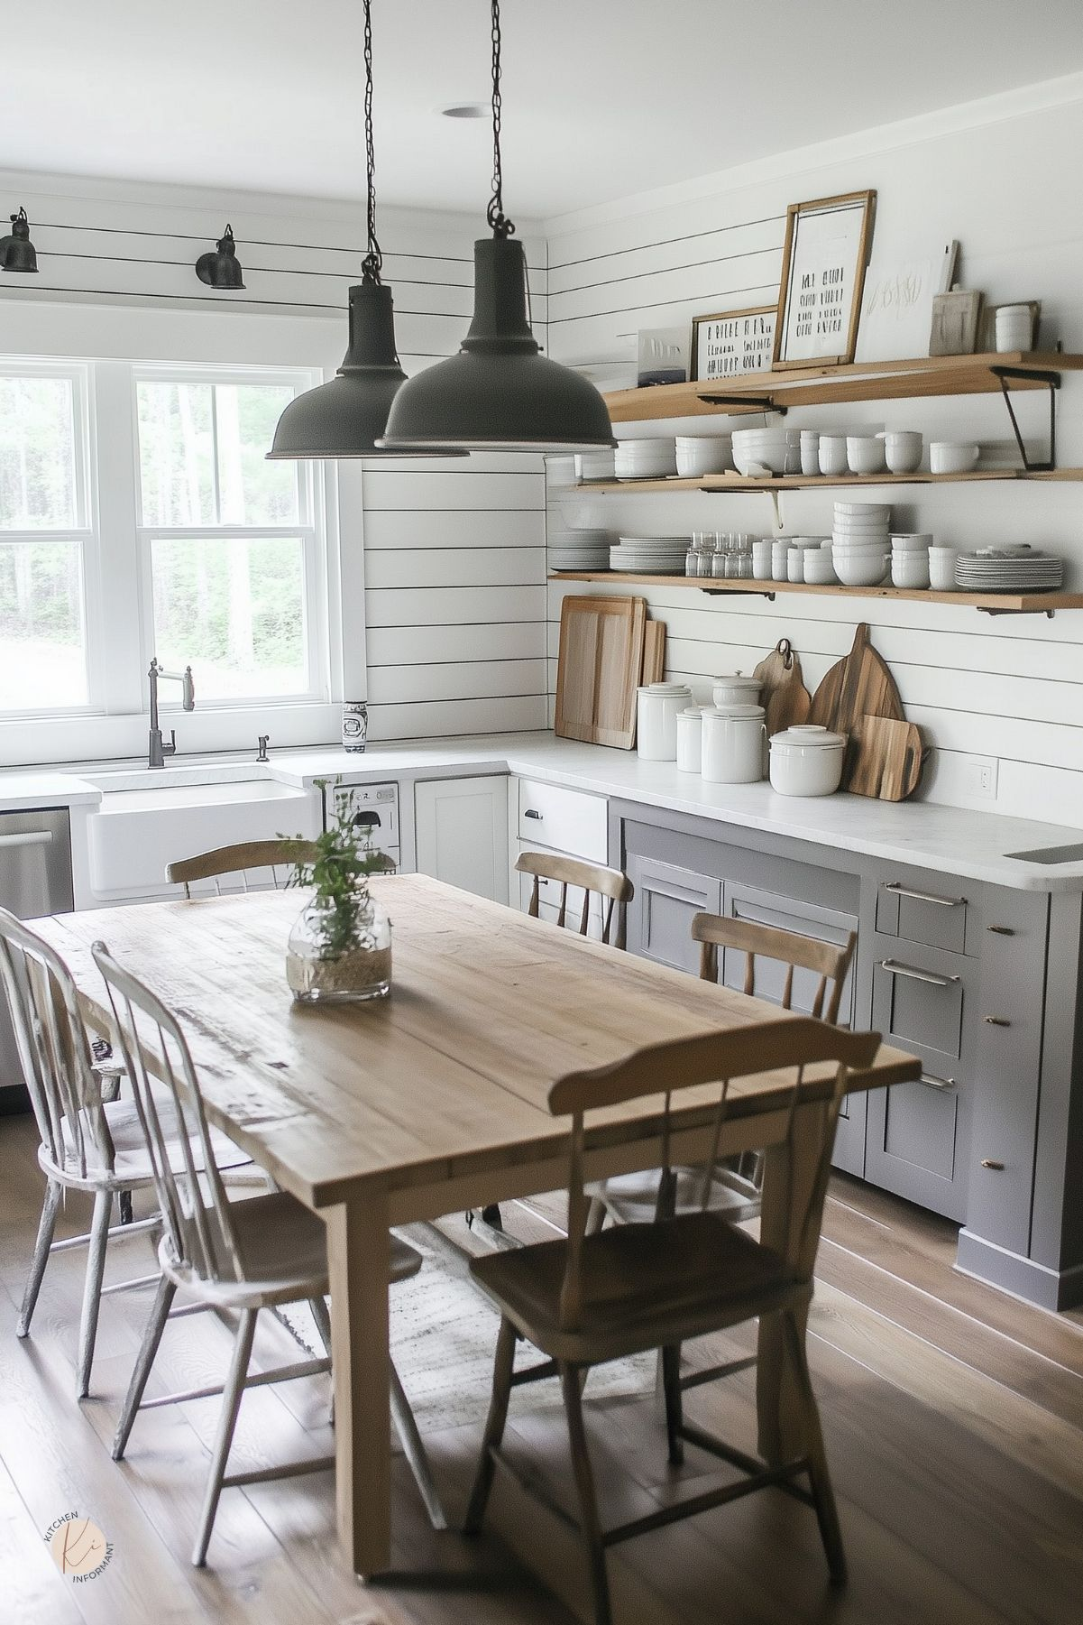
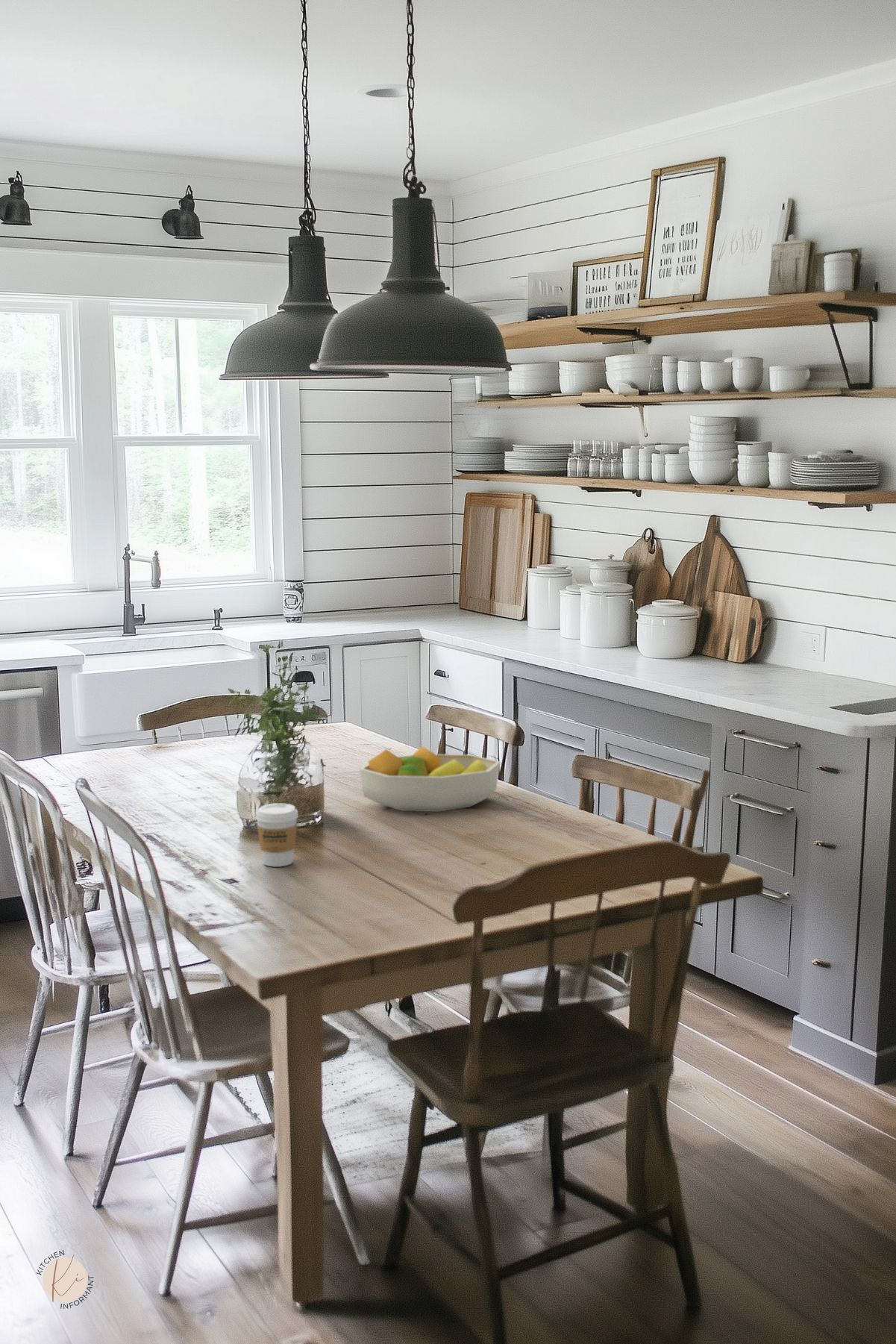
+ coffee cup (277, 834)
+ fruit bowl (430, 775)
